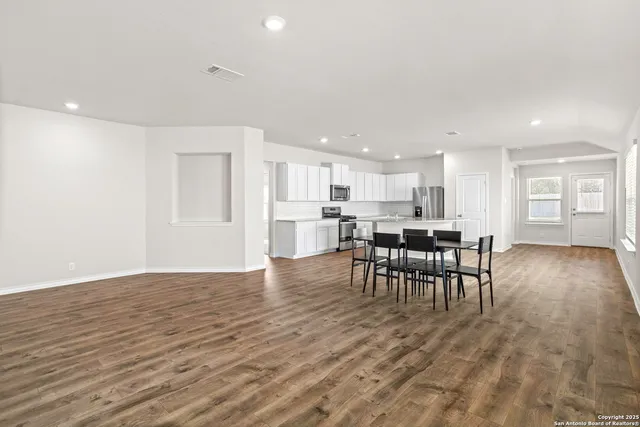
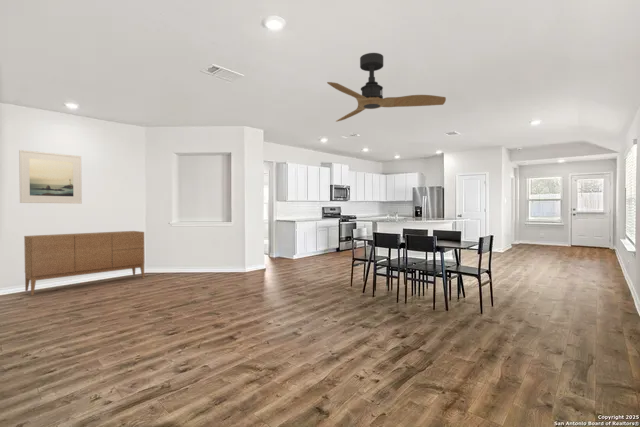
+ ceiling fan (381, 86)
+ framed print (52, 178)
+ sideboard (89, 259)
